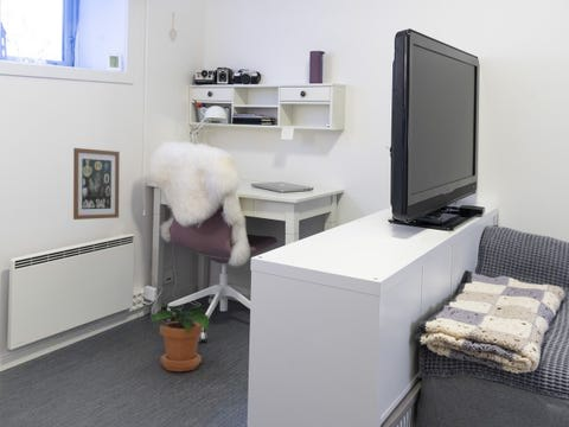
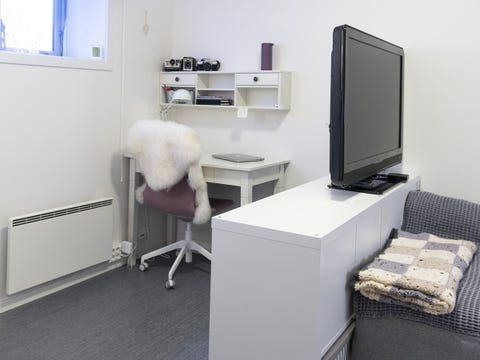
- potted plant (181, 337)
- wall art (97, 184)
